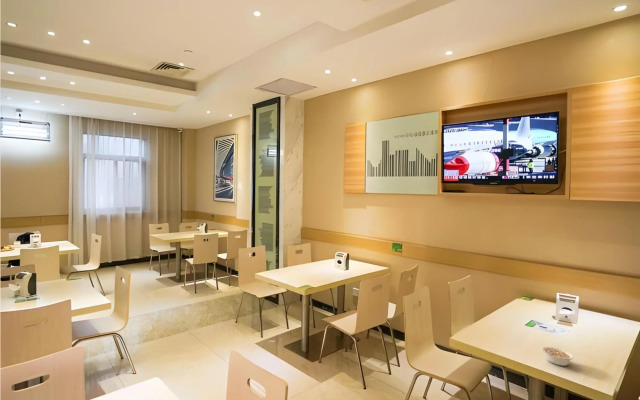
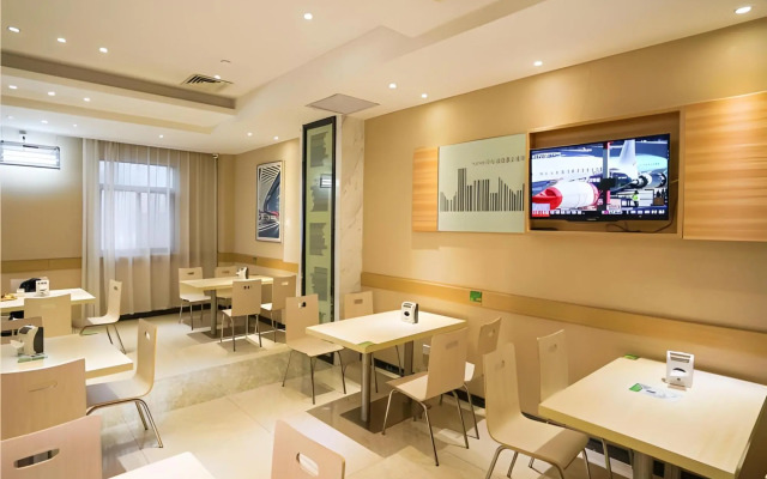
- legume (558, 356)
